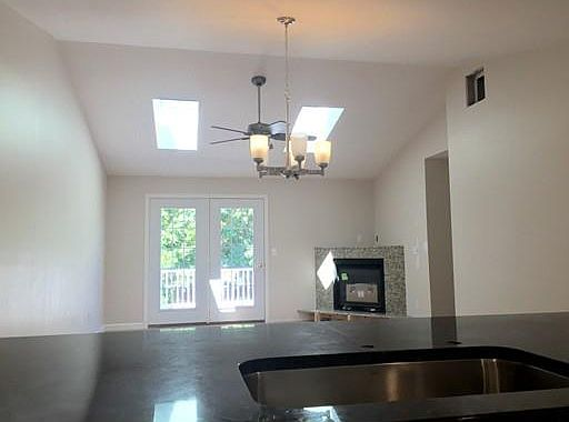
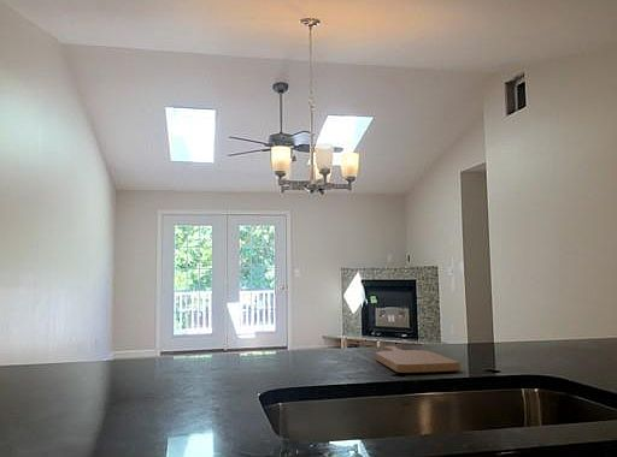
+ cutting board (406, 357)
